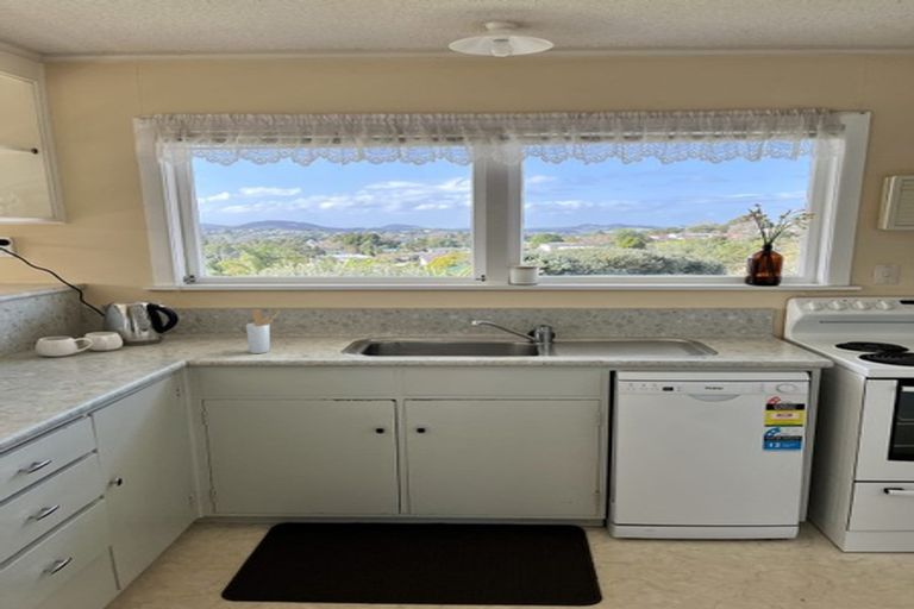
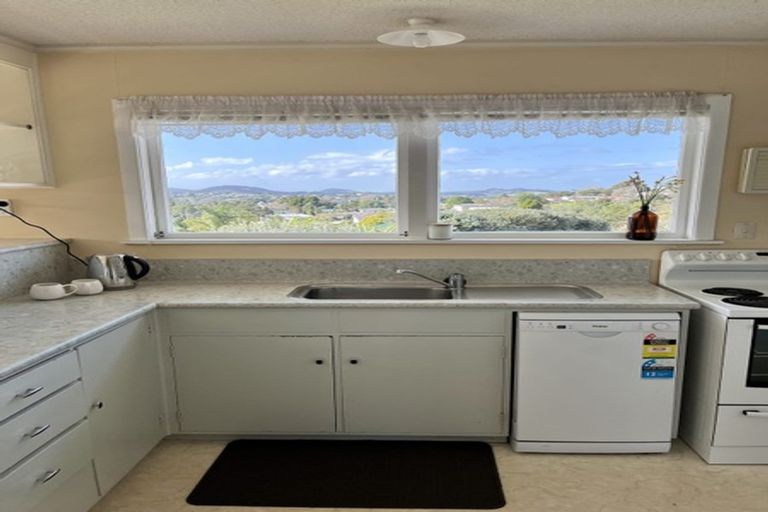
- utensil holder (264, 331)
